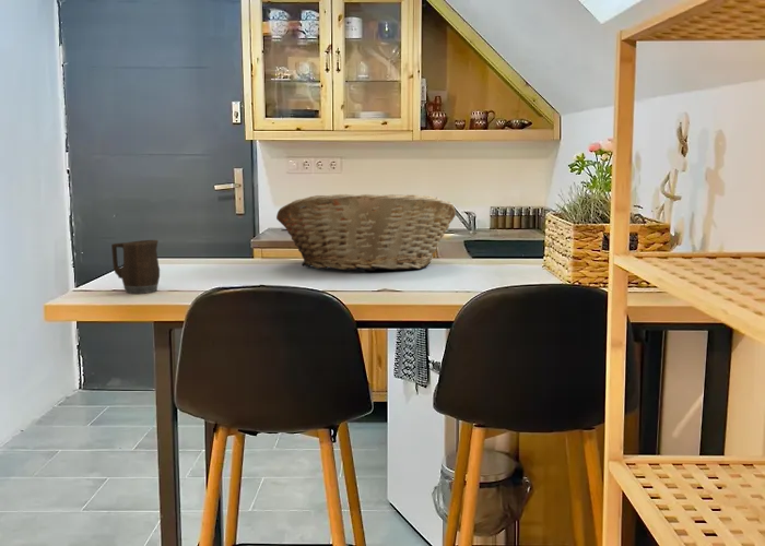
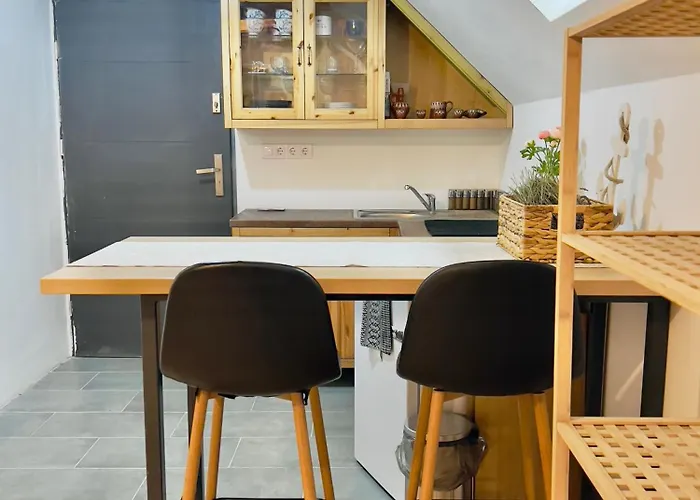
- fruit basket (366, 229)
- mug (136, 265)
